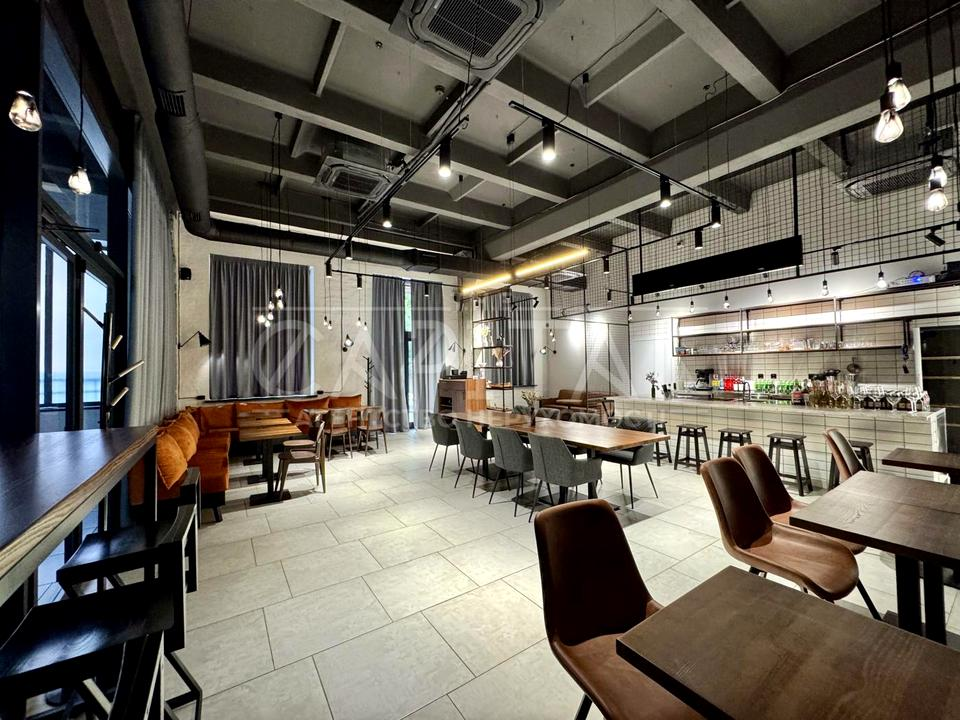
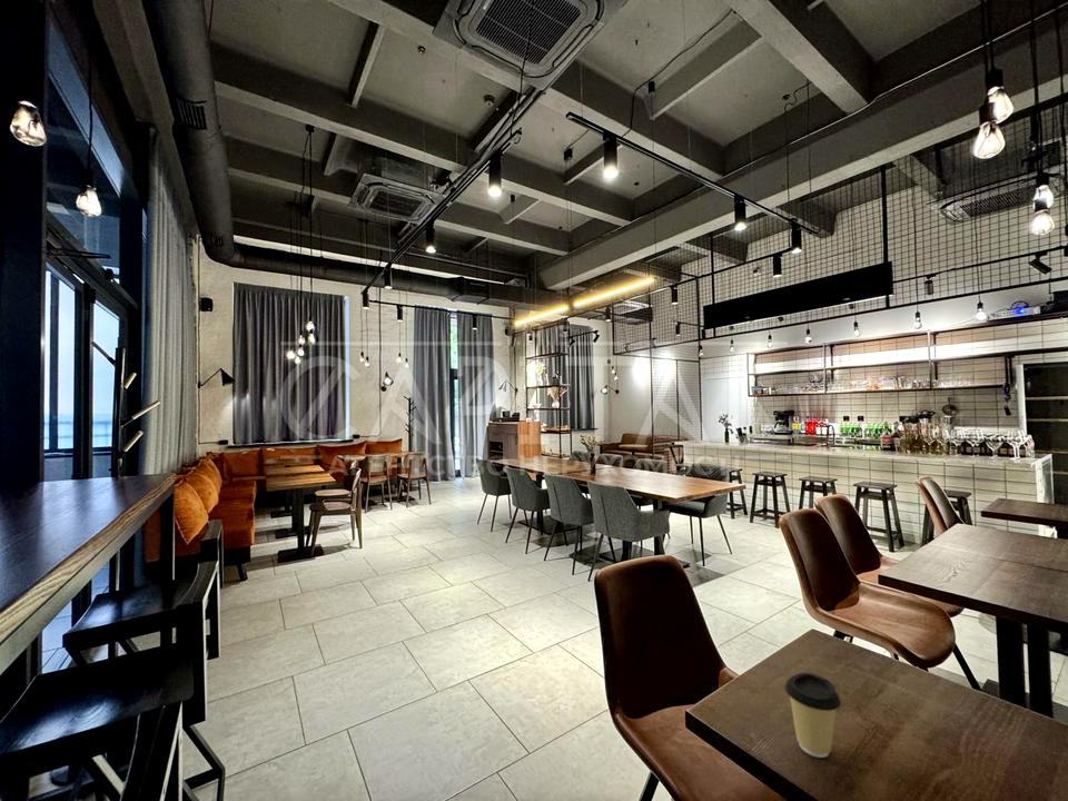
+ coffee cup (812, 715)
